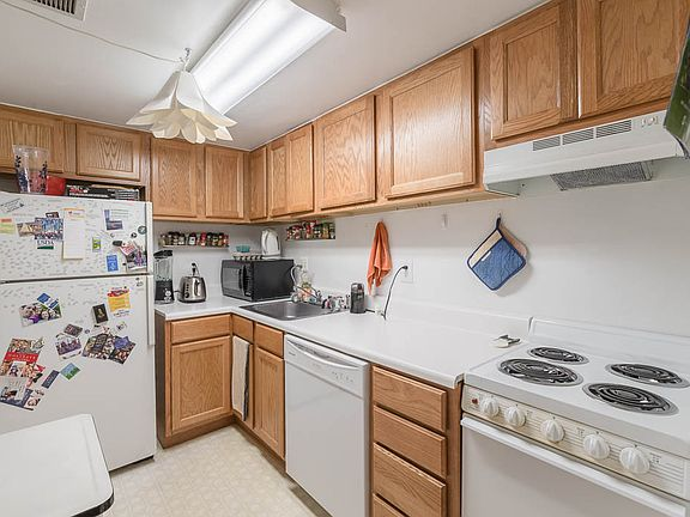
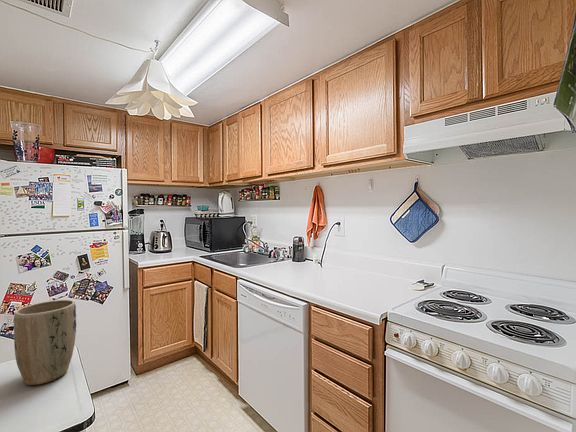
+ plant pot (47, 340)
